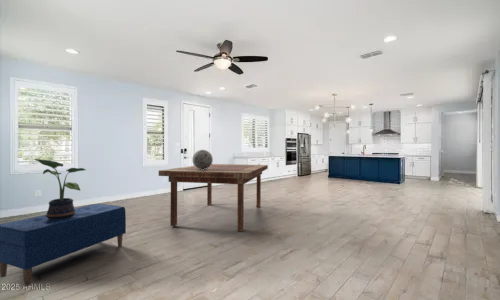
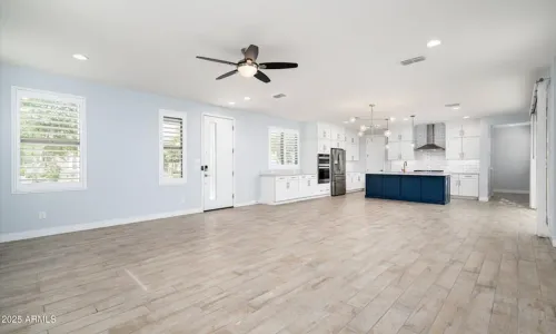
- bench (69, 236)
- dining table (222, 183)
- potted plant (59, 186)
- decorative globe (202, 159)
